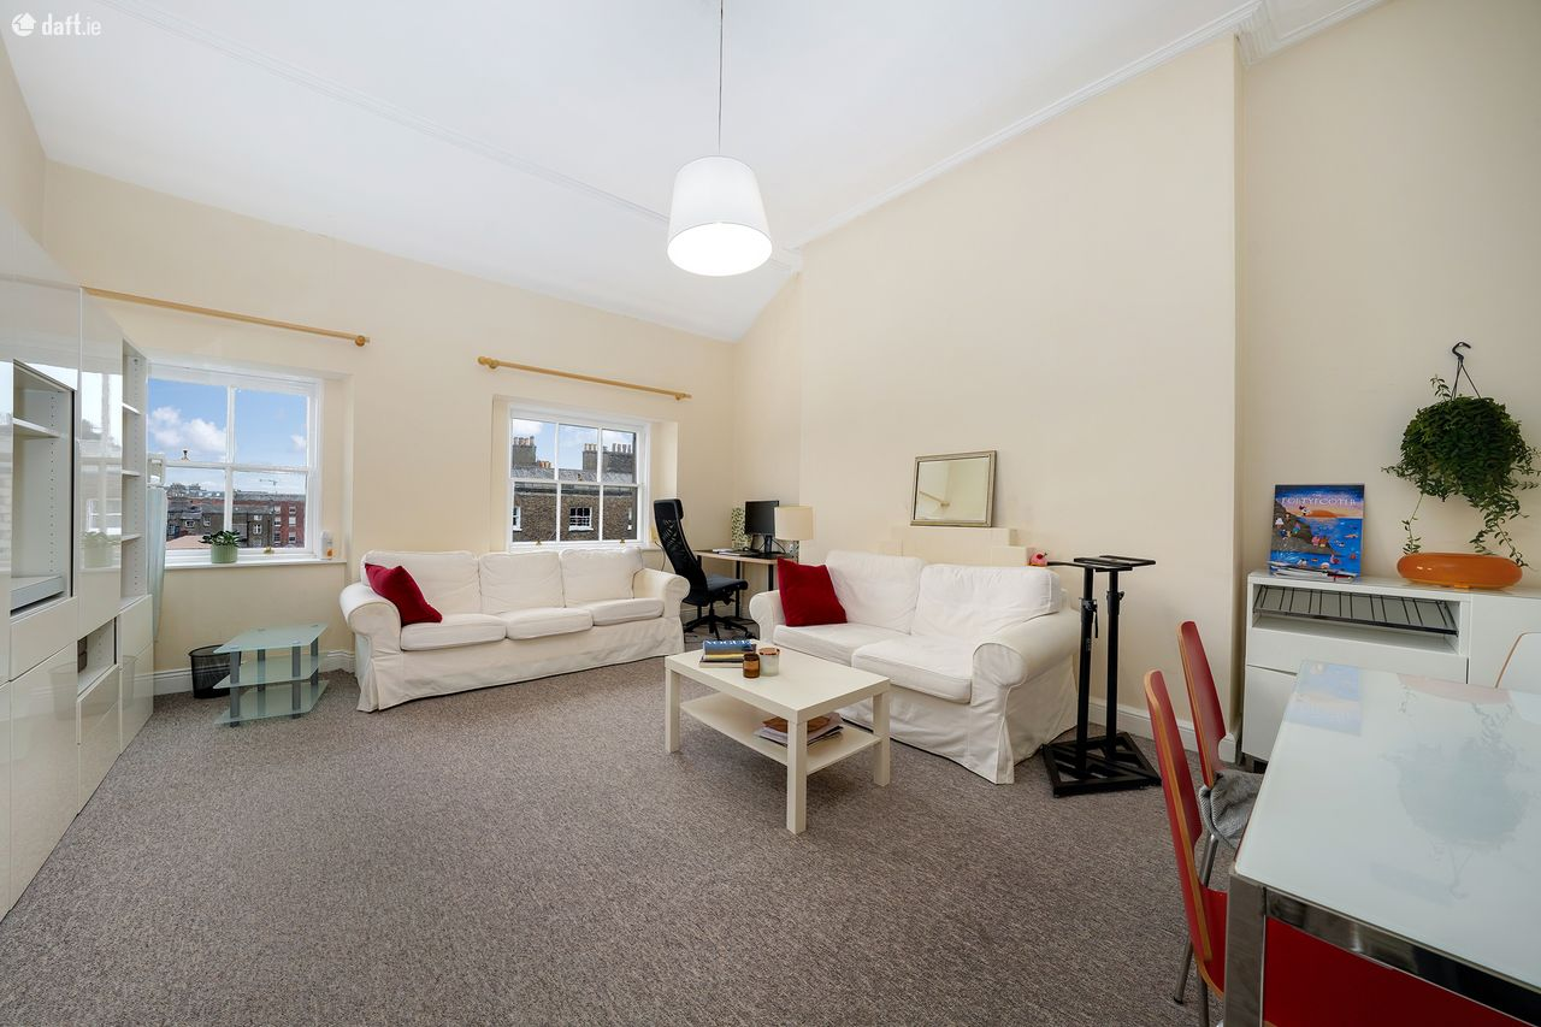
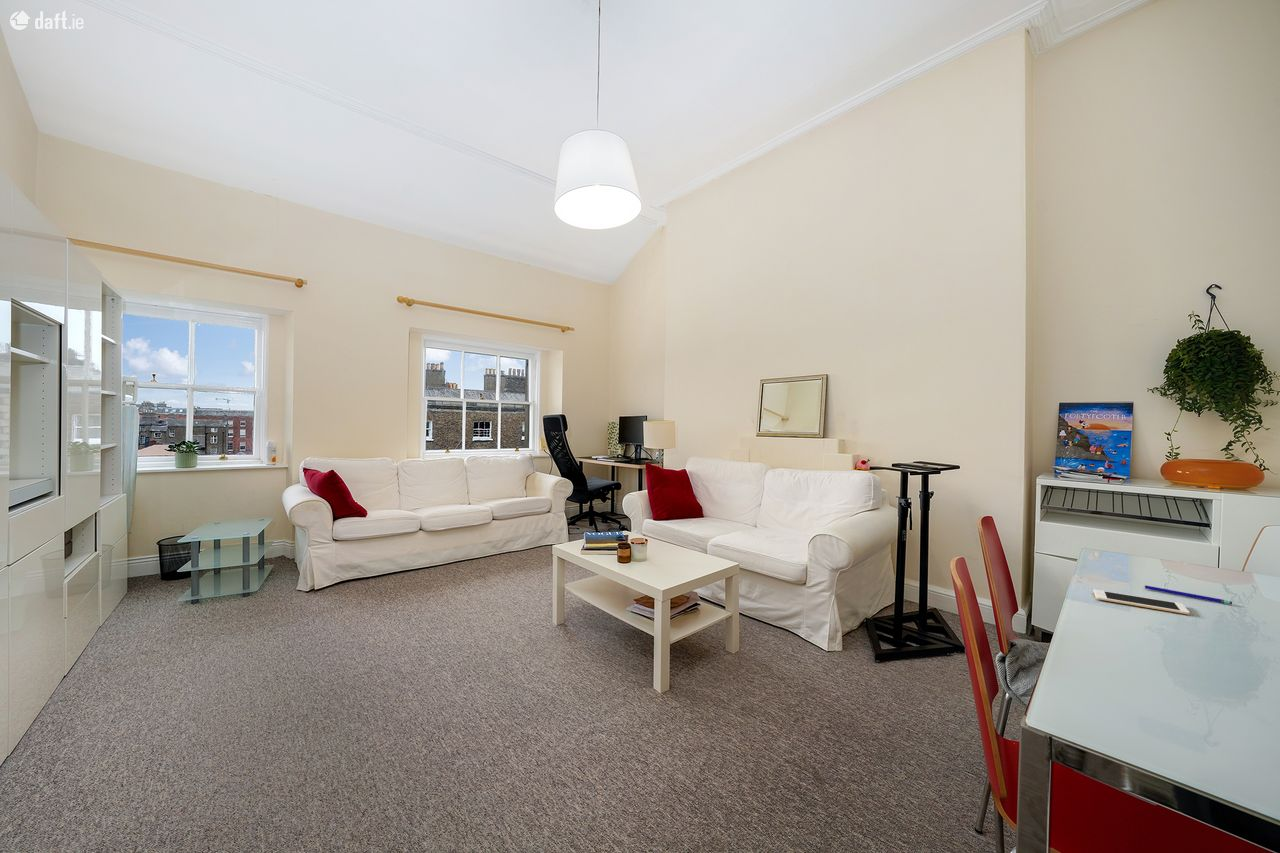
+ cell phone (1138, 601)
+ pen (1186, 594)
